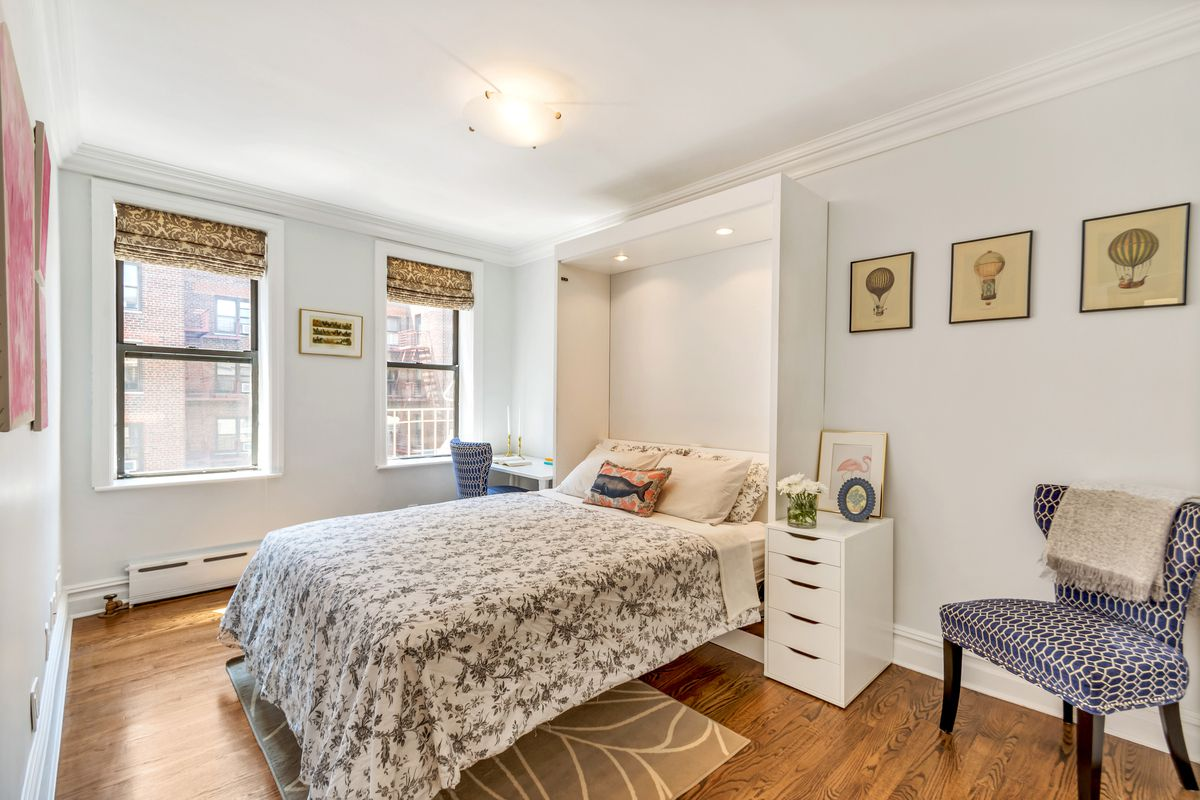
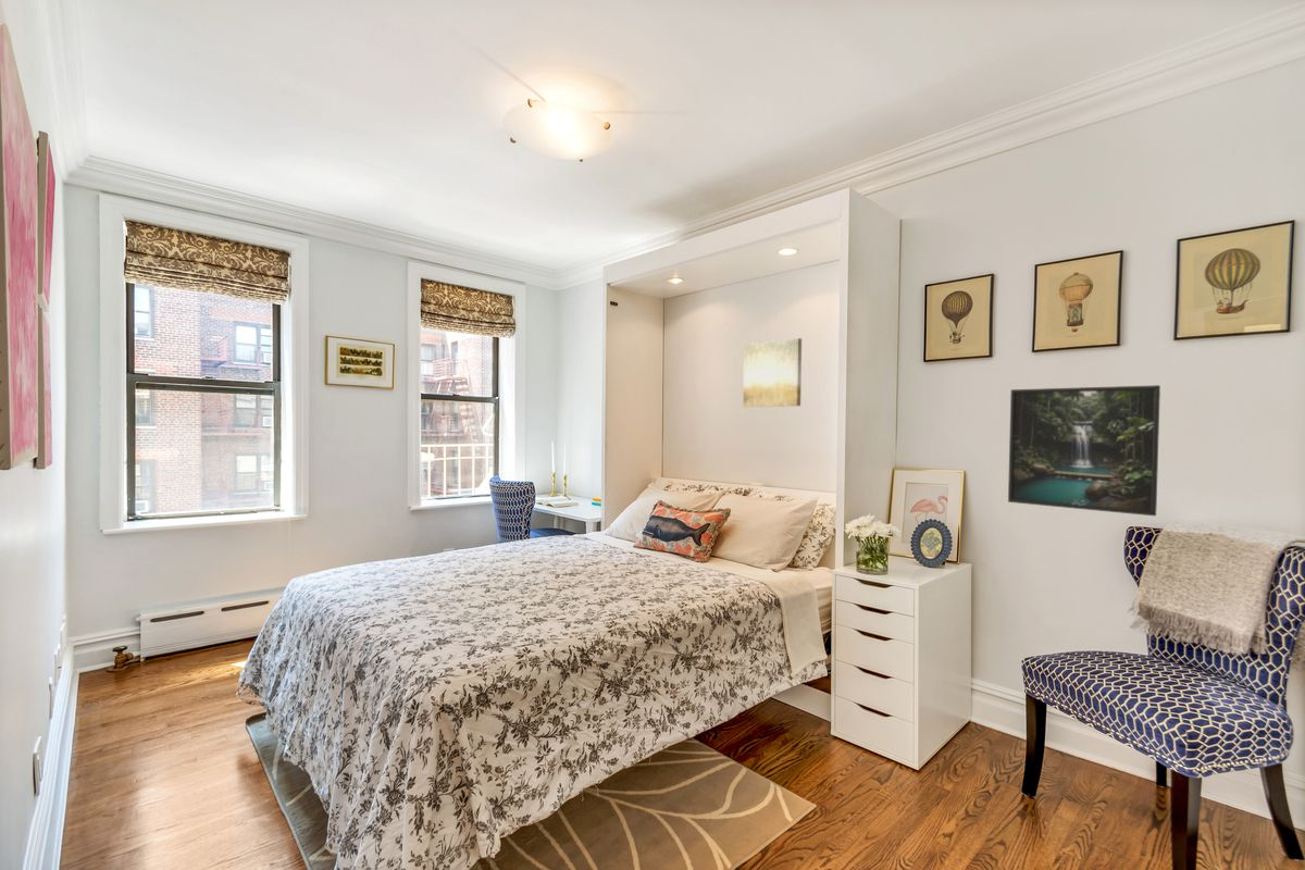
+ wall art (771, 373)
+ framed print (1078, 448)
